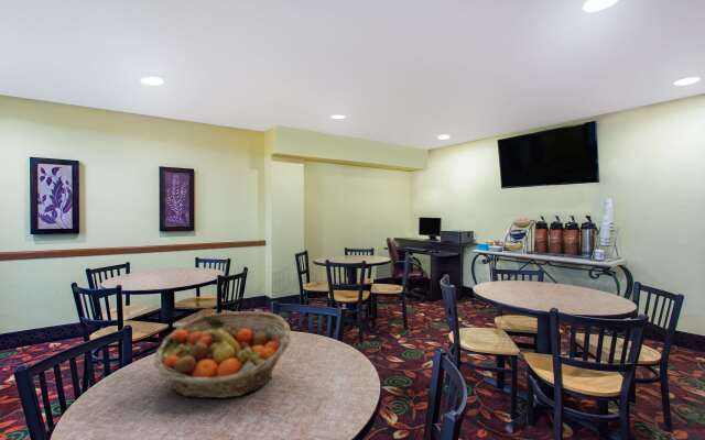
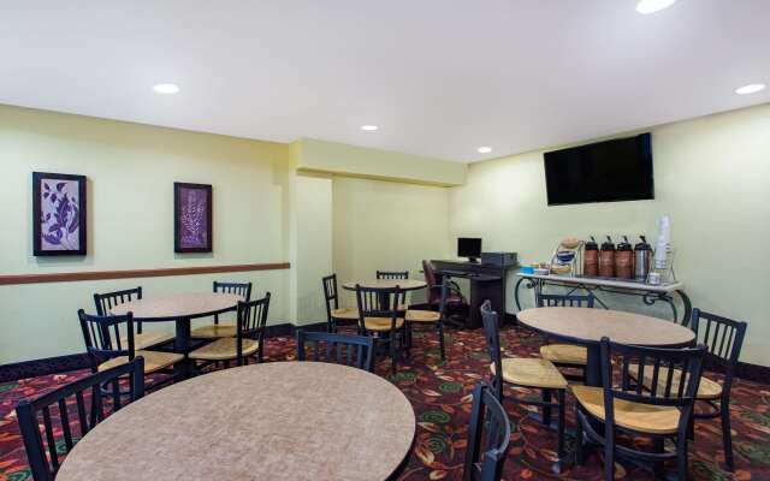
- fruit basket (226, 351)
